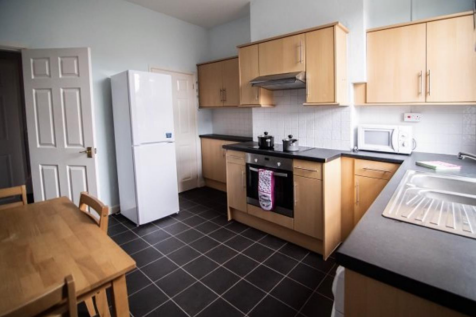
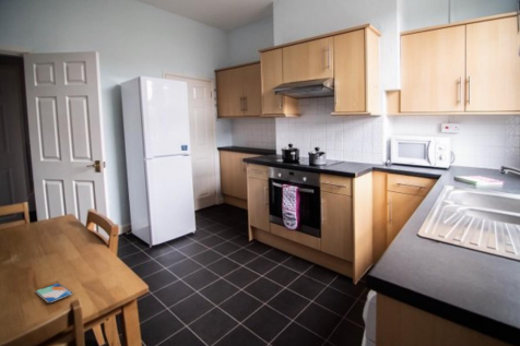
+ smartphone (54, 291)
